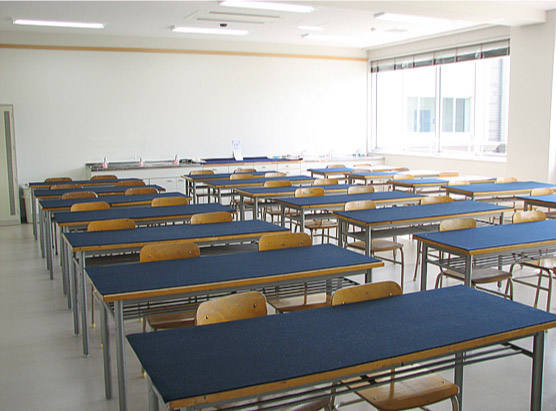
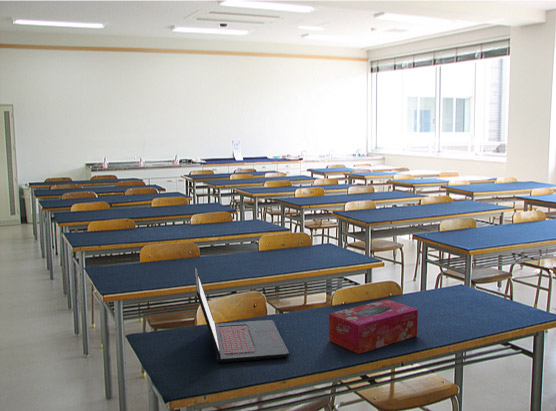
+ tissue box (373, 324)
+ laptop (238, 322)
